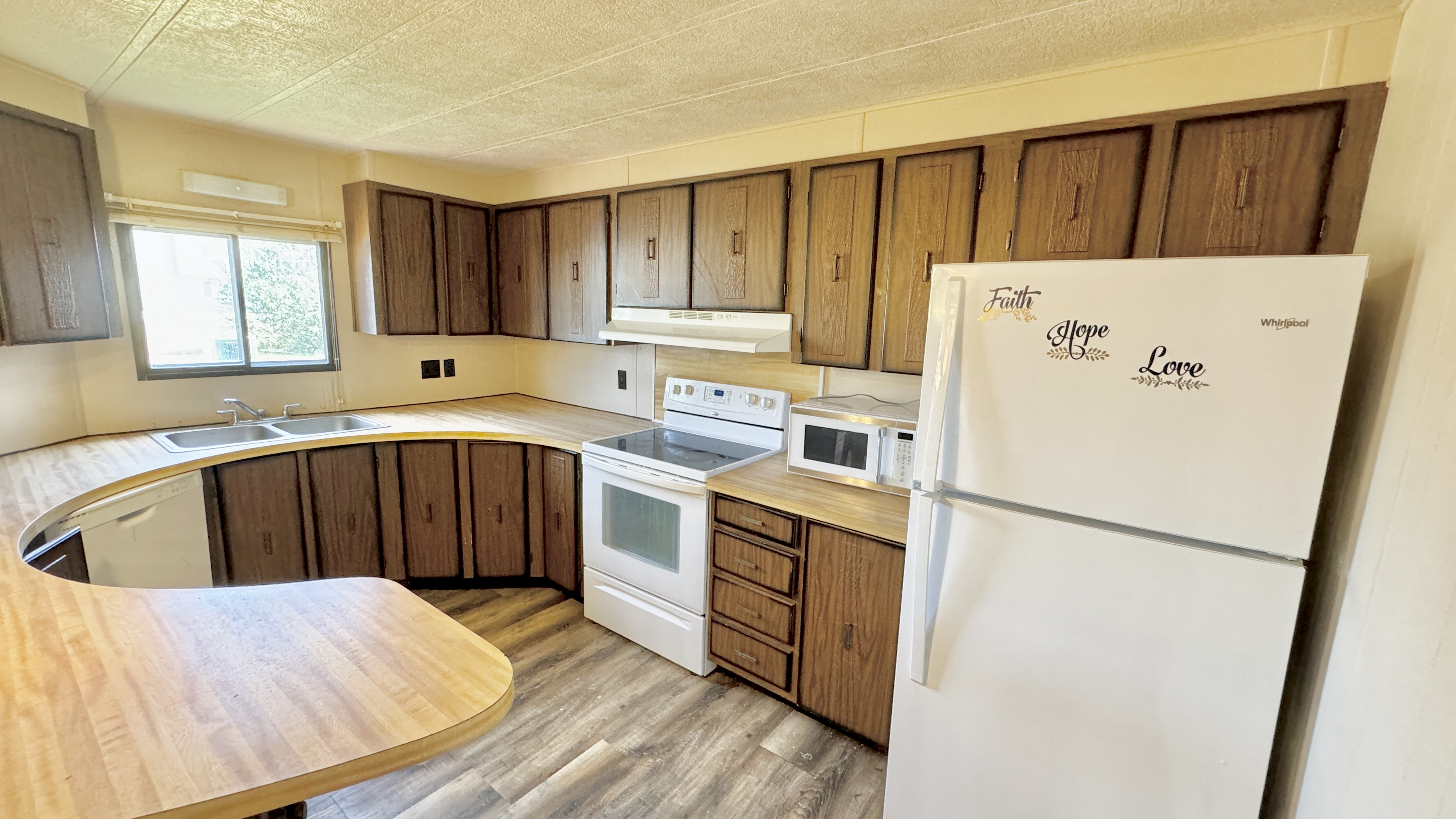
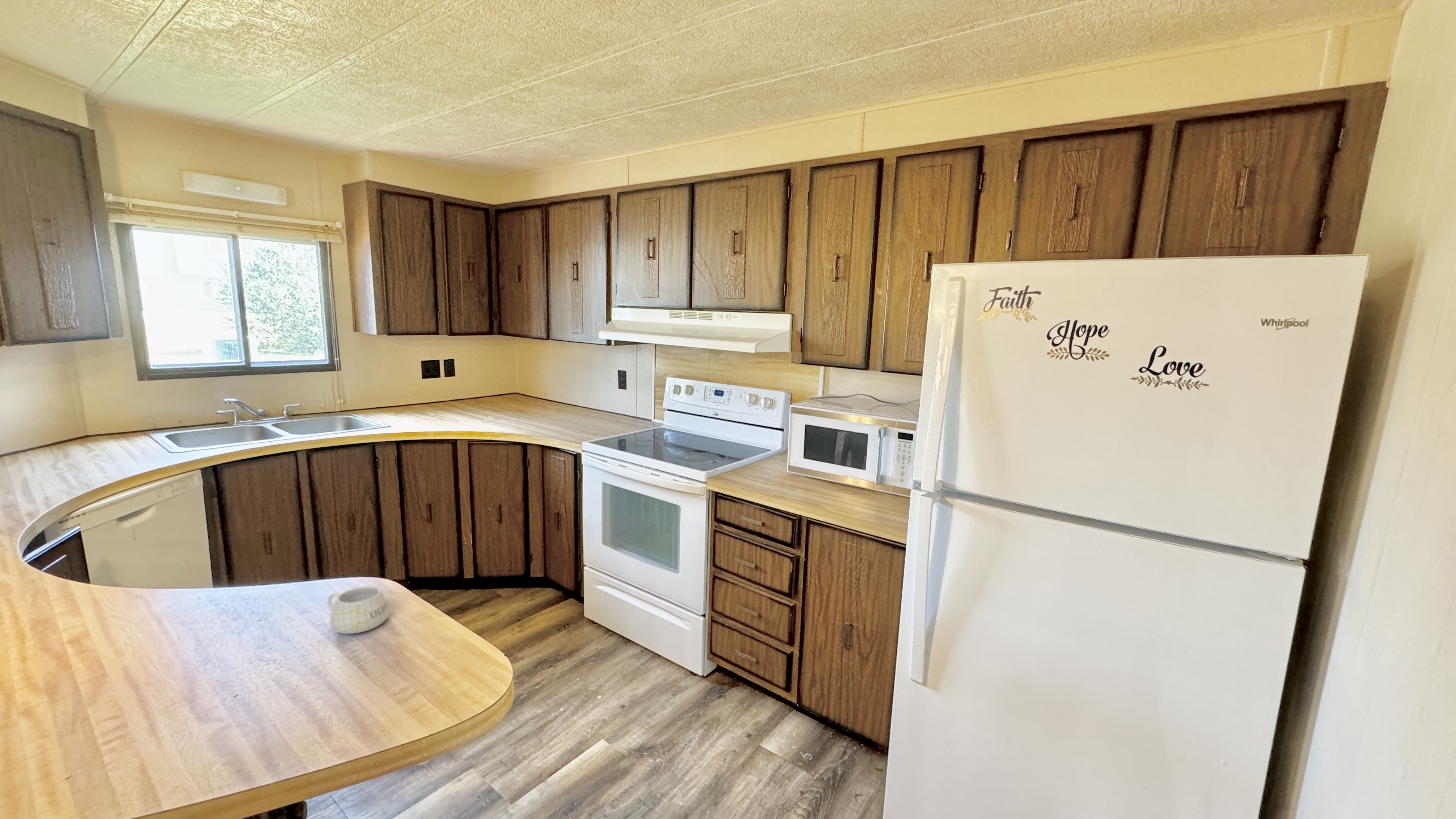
+ mug (354, 608)
